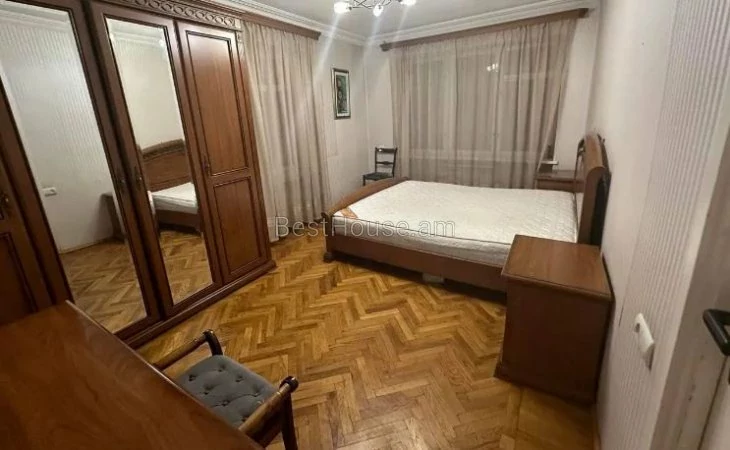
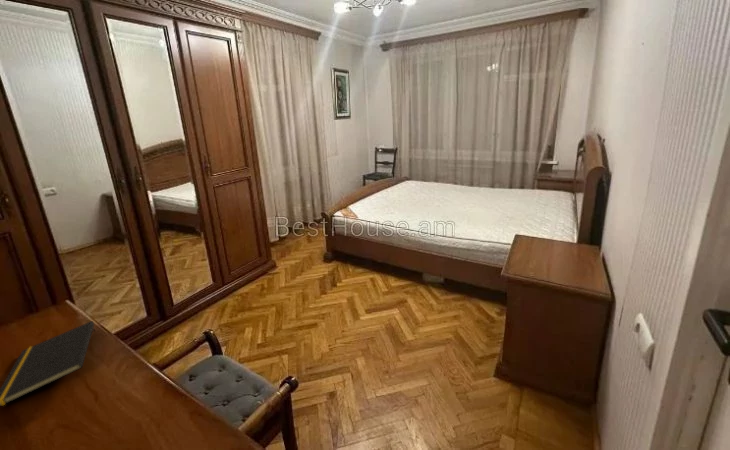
+ notepad (50, 358)
